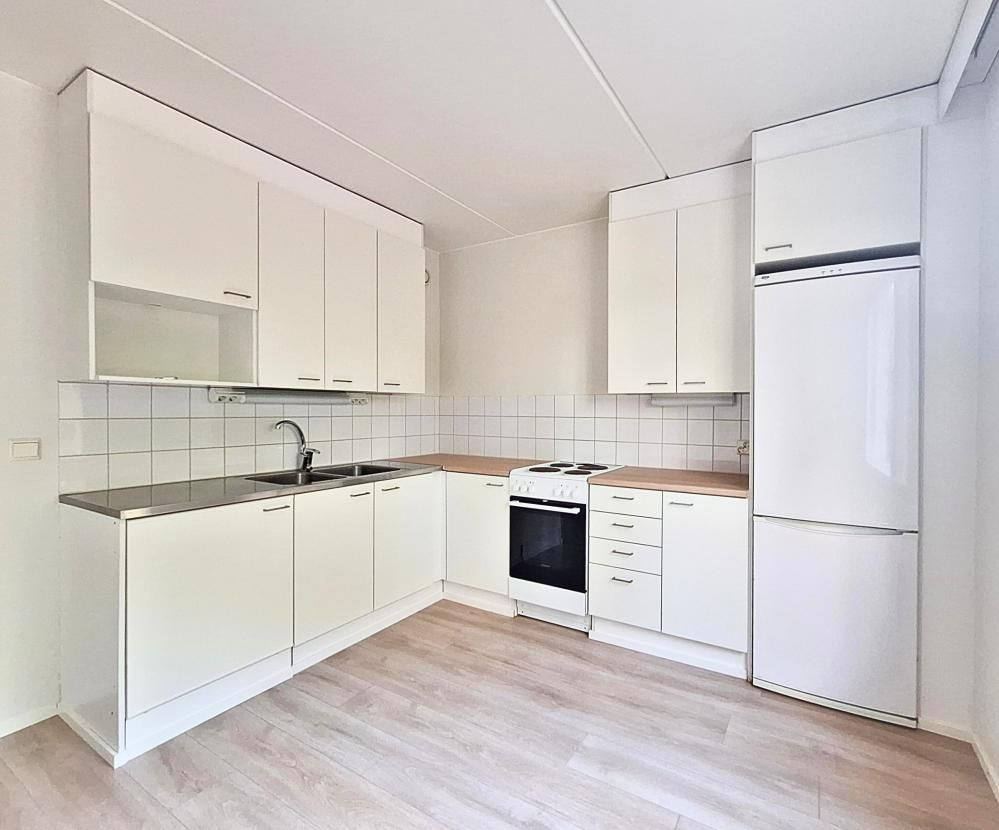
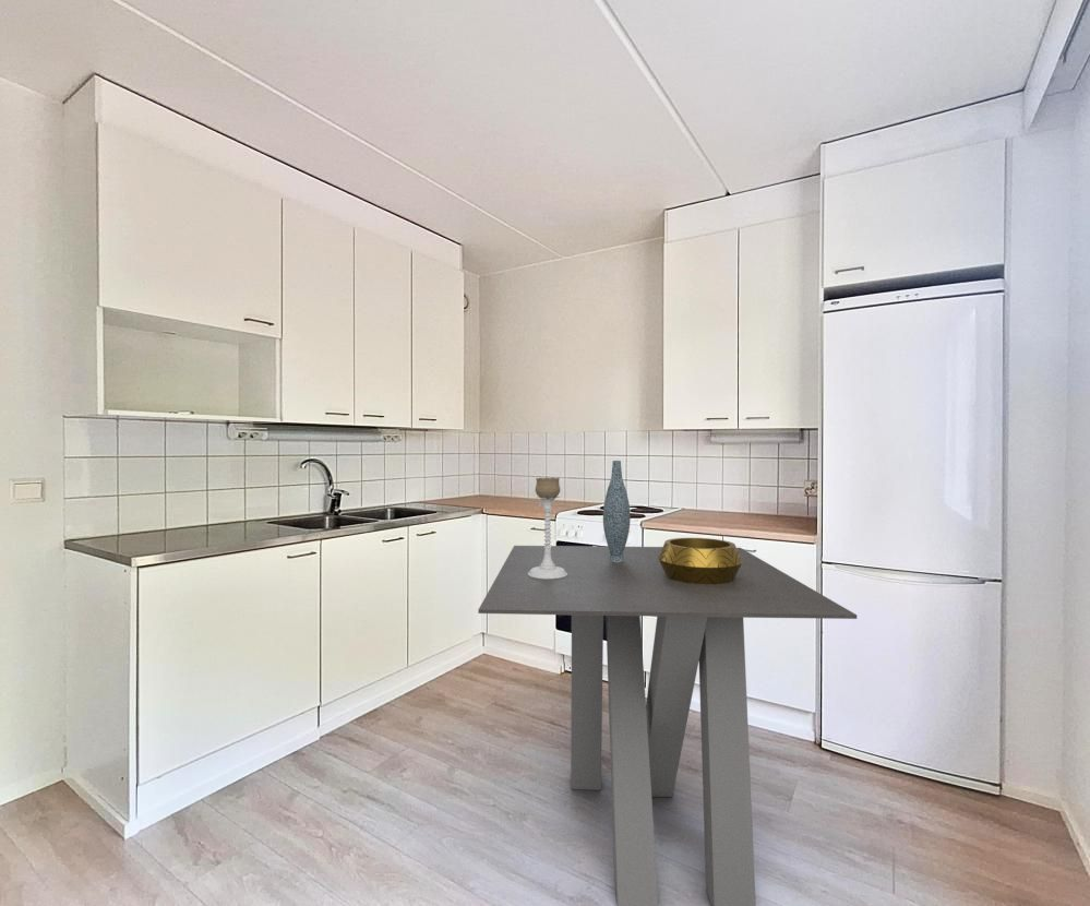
+ vase (616, 510)
+ decorative bowl (699, 559)
+ dining table (639, 702)
+ candle holder (547, 525)
